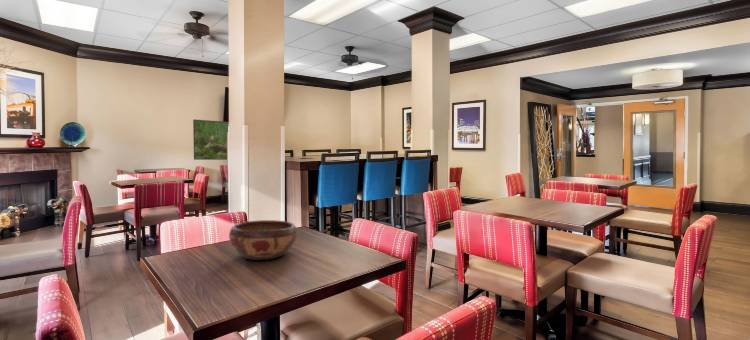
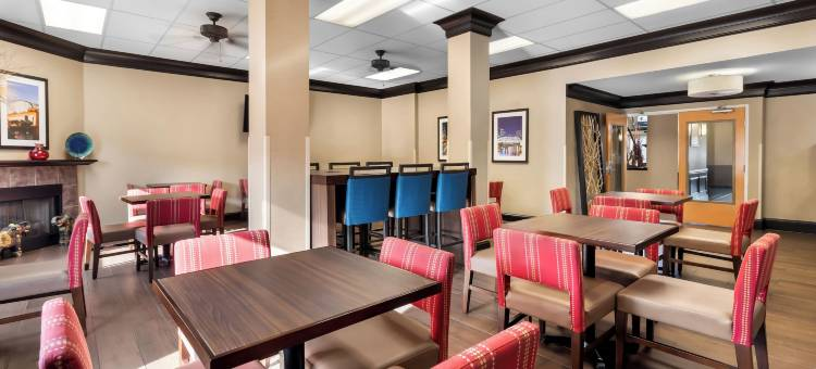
- decorative bowl (264, 239)
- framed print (214, 140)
